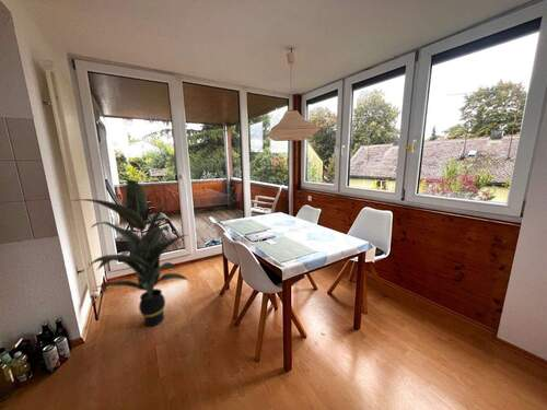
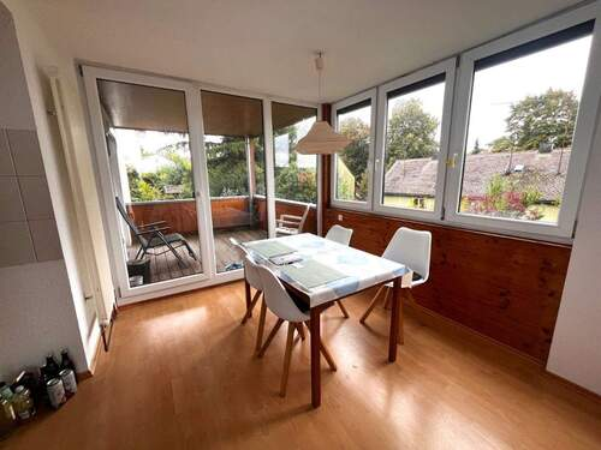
- indoor plant (140, 256)
